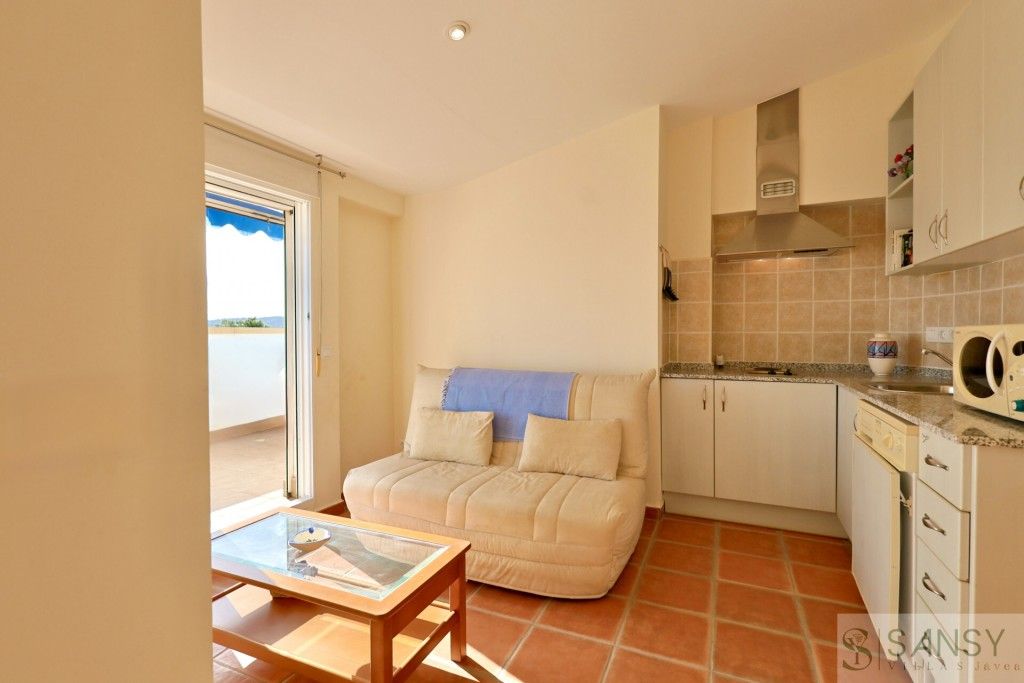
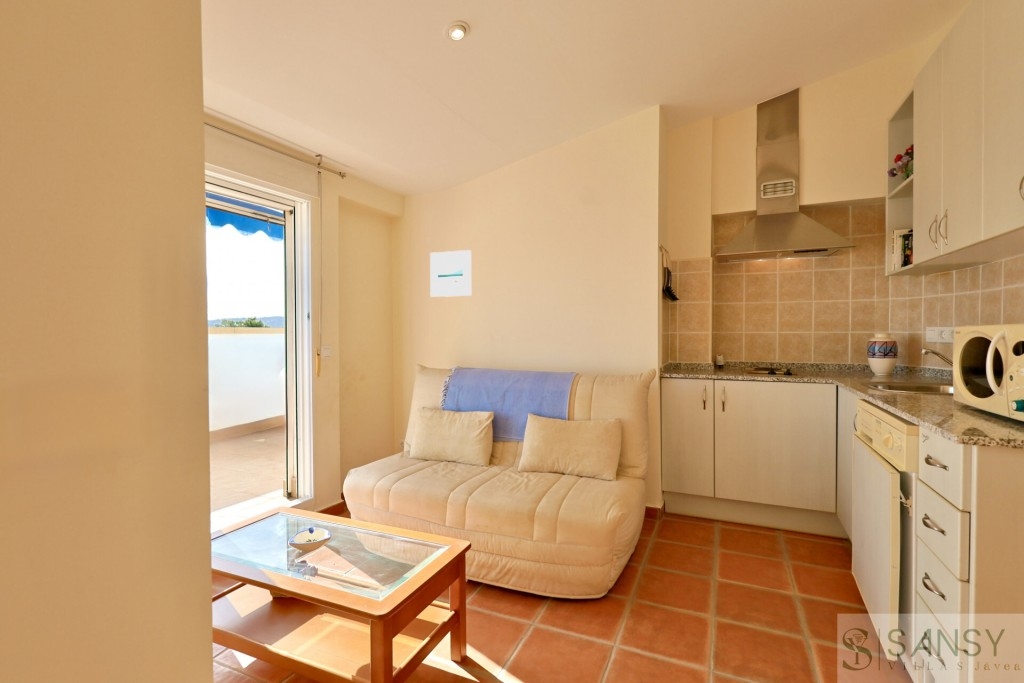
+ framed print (450, 273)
